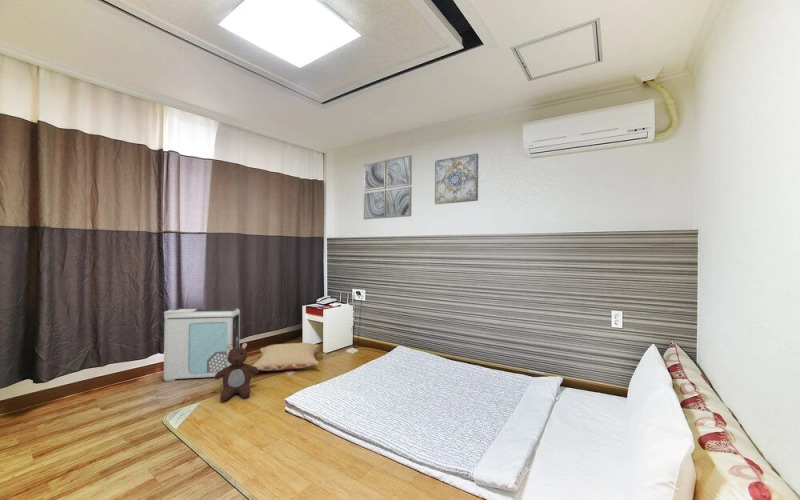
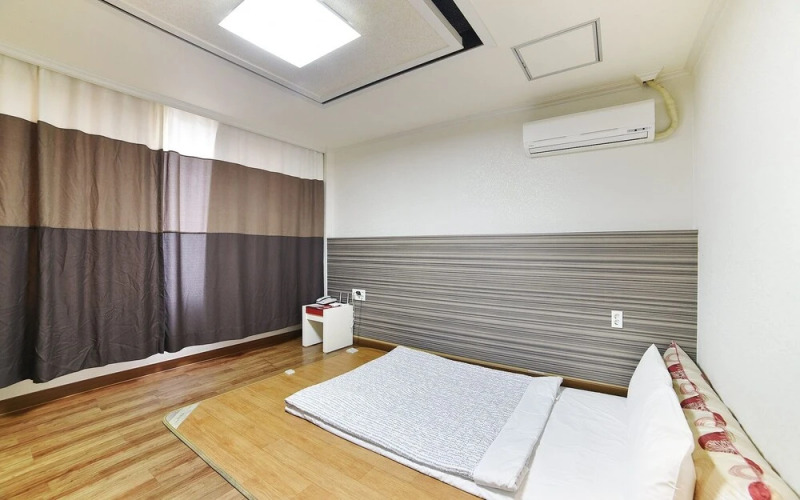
- air purifier (204, 342)
- wall art (455, 179)
- teddy bear (236, 369)
- pillow (287, 355)
- wall art (386, 188)
